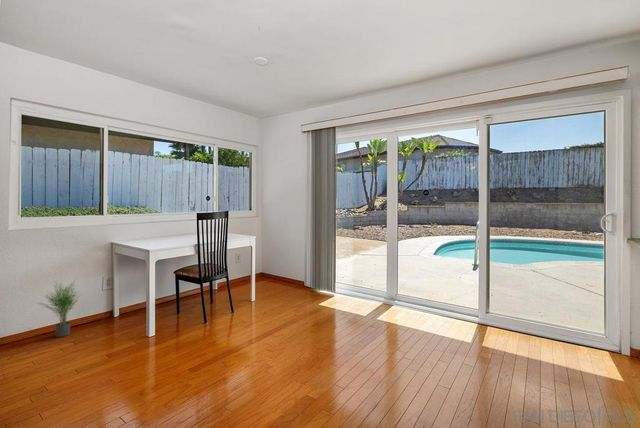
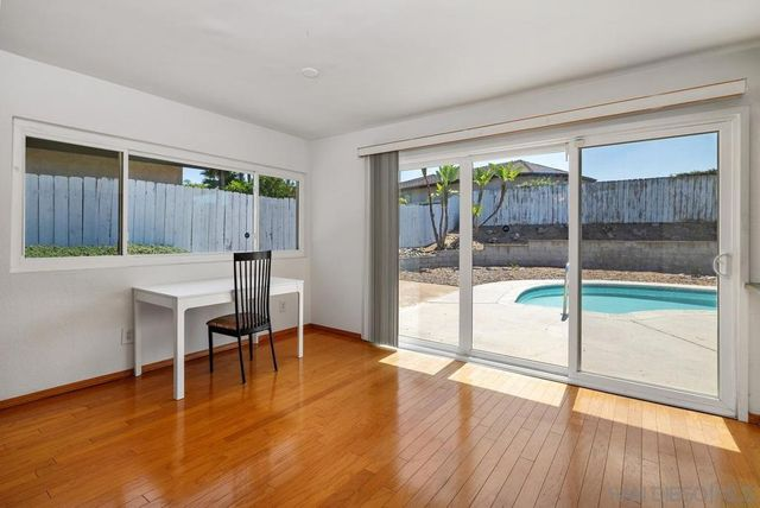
- potted plant (59, 307)
